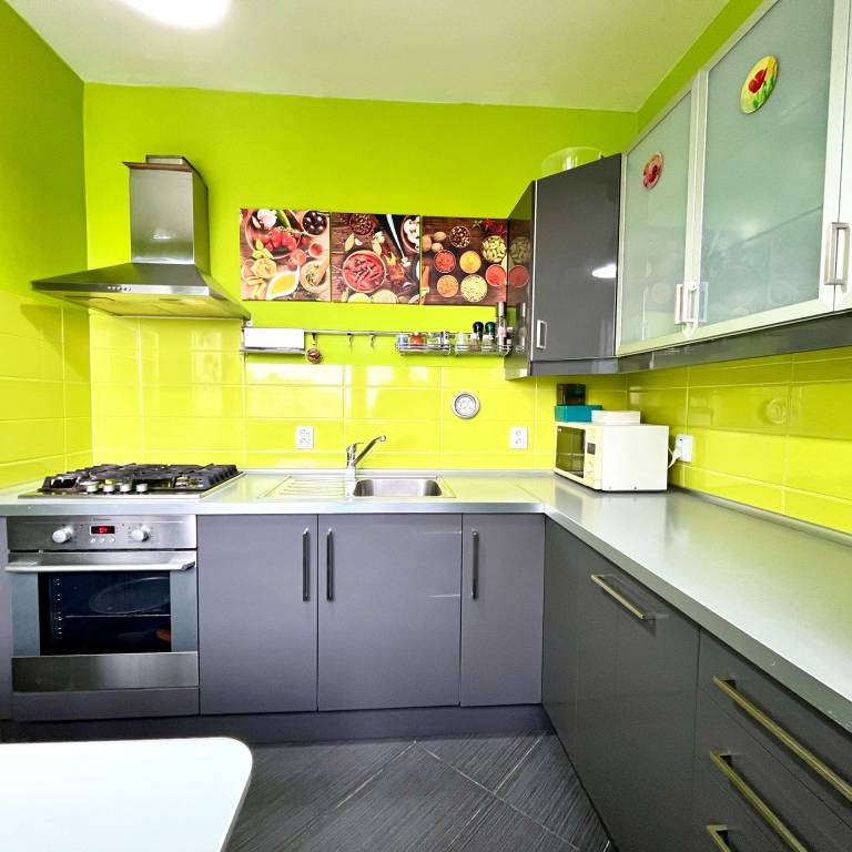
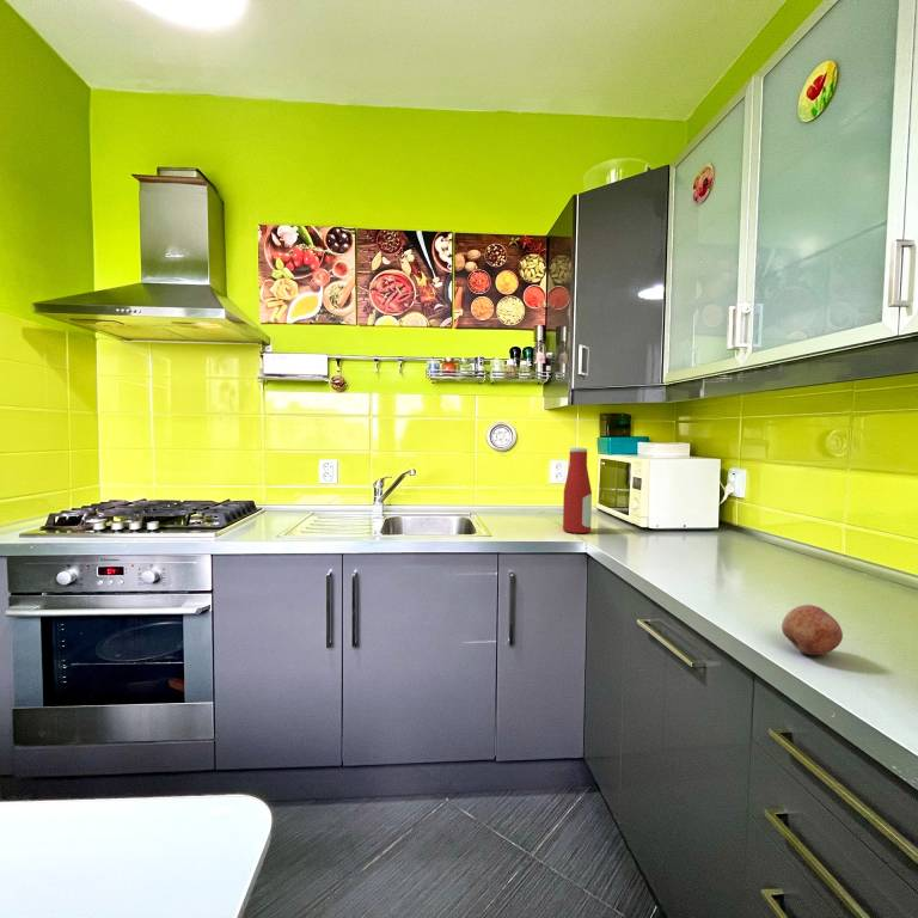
+ bottle (577, 489)
+ fruit (810, 629)
